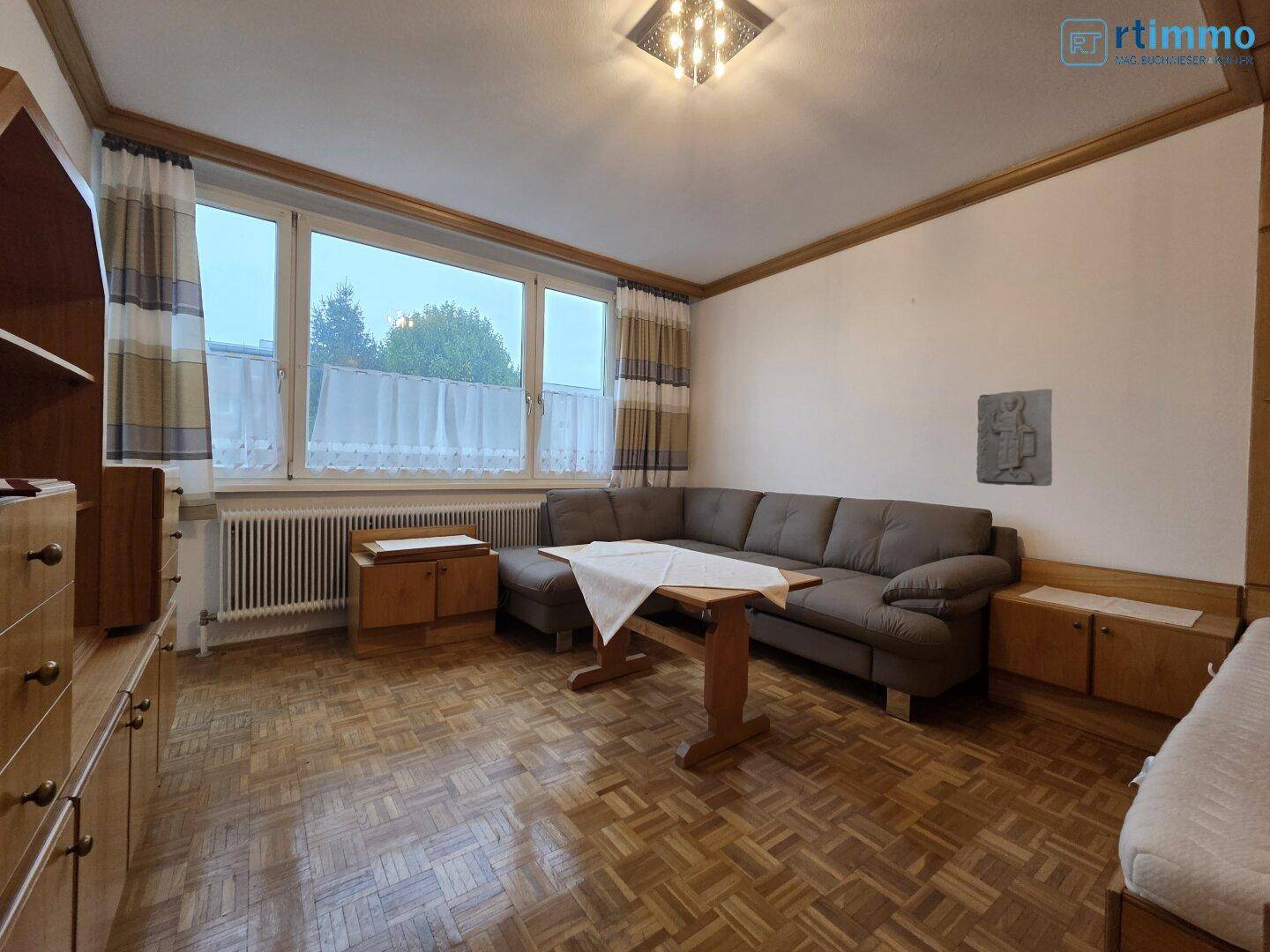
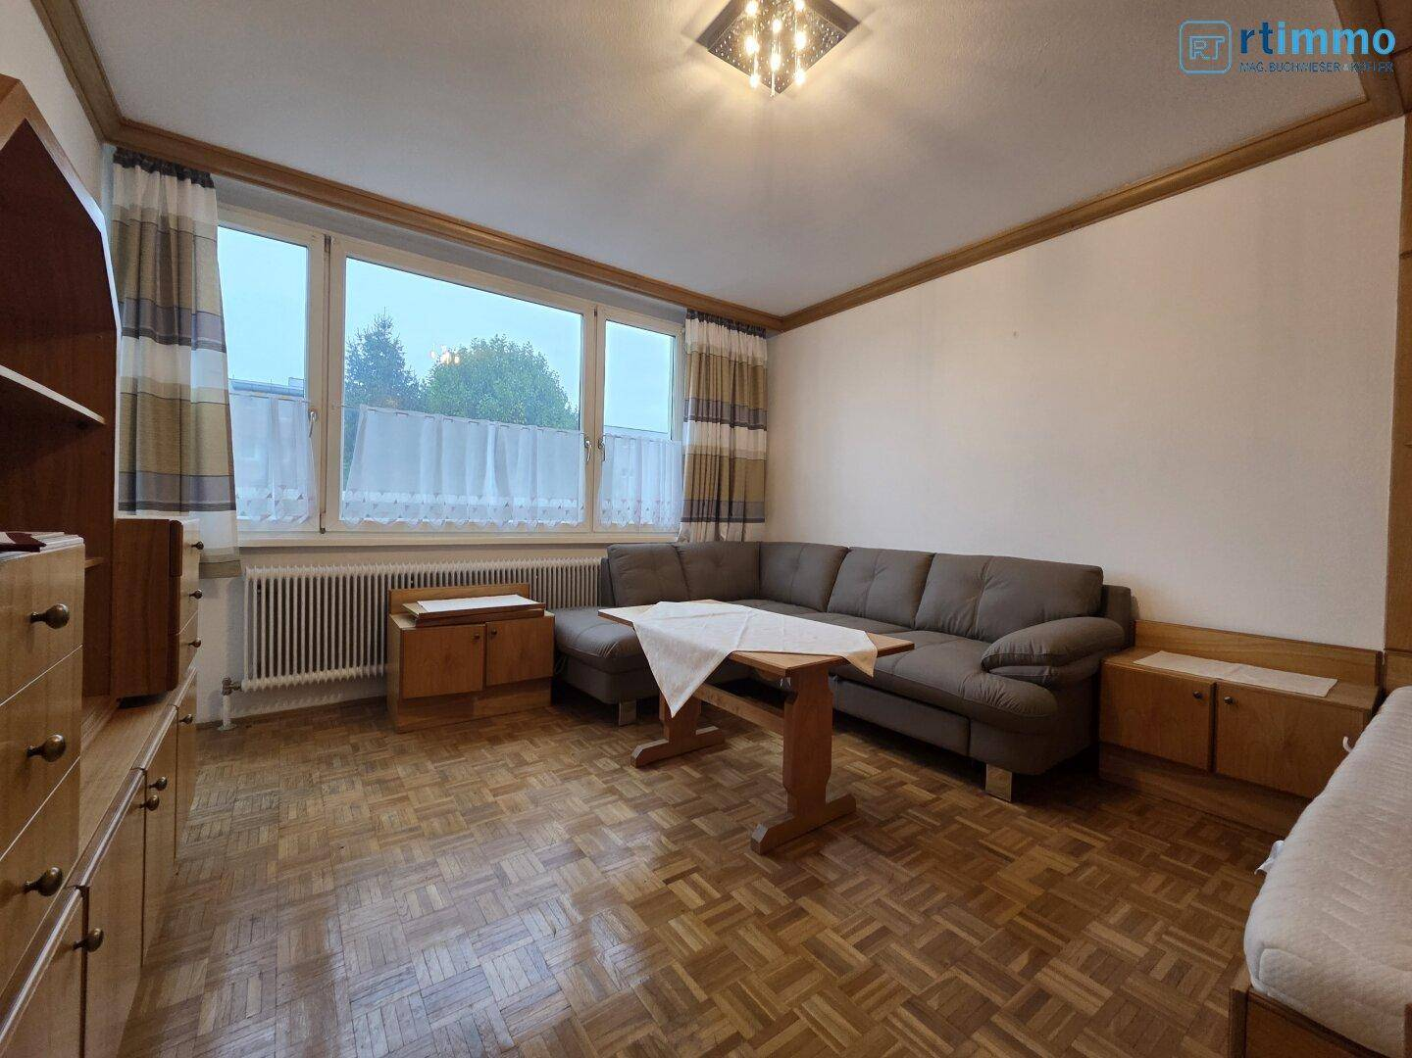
- relief sculpture (1012, 438)
